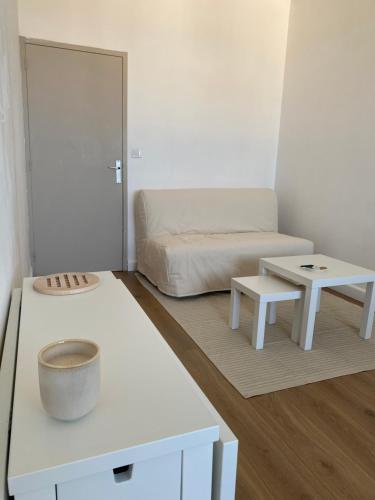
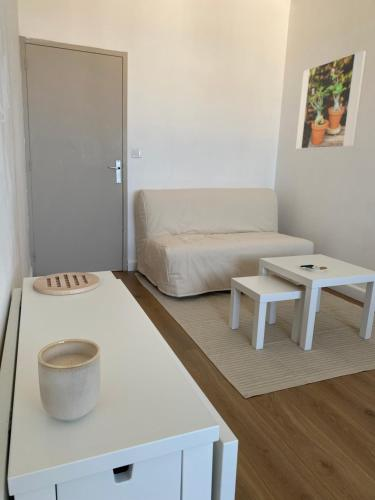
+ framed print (326, 105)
